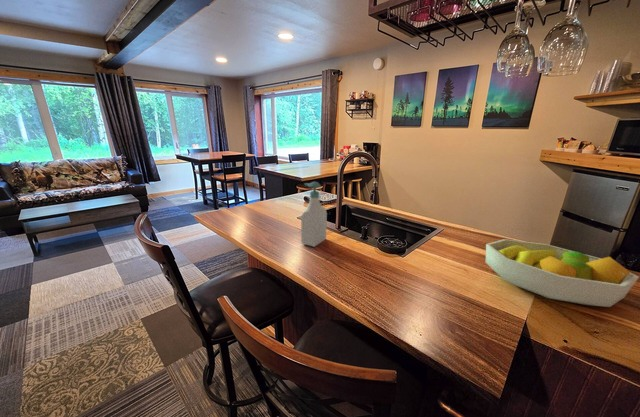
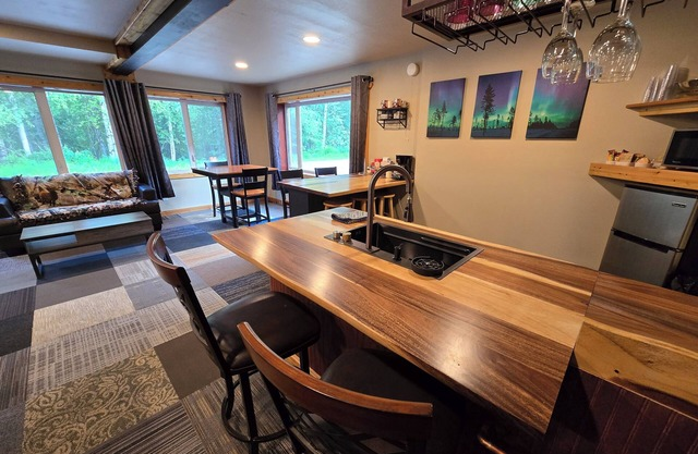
- fruit bowl (550, 265)
- soap bottle (312, 212)
